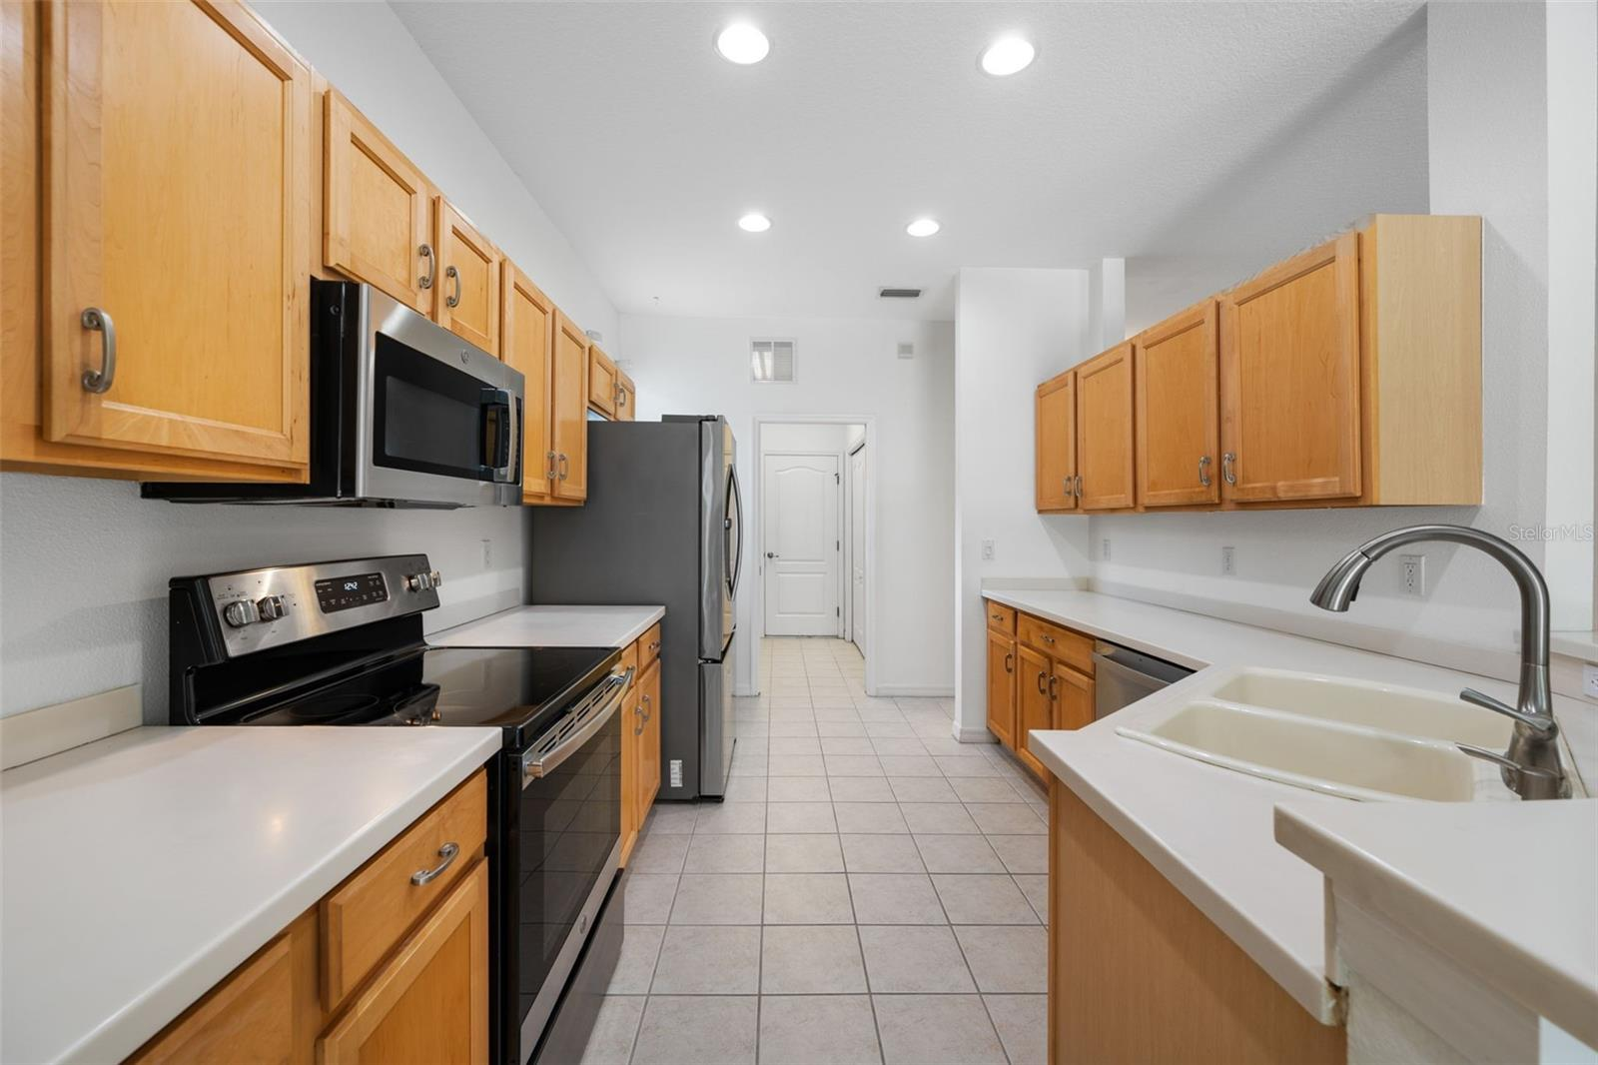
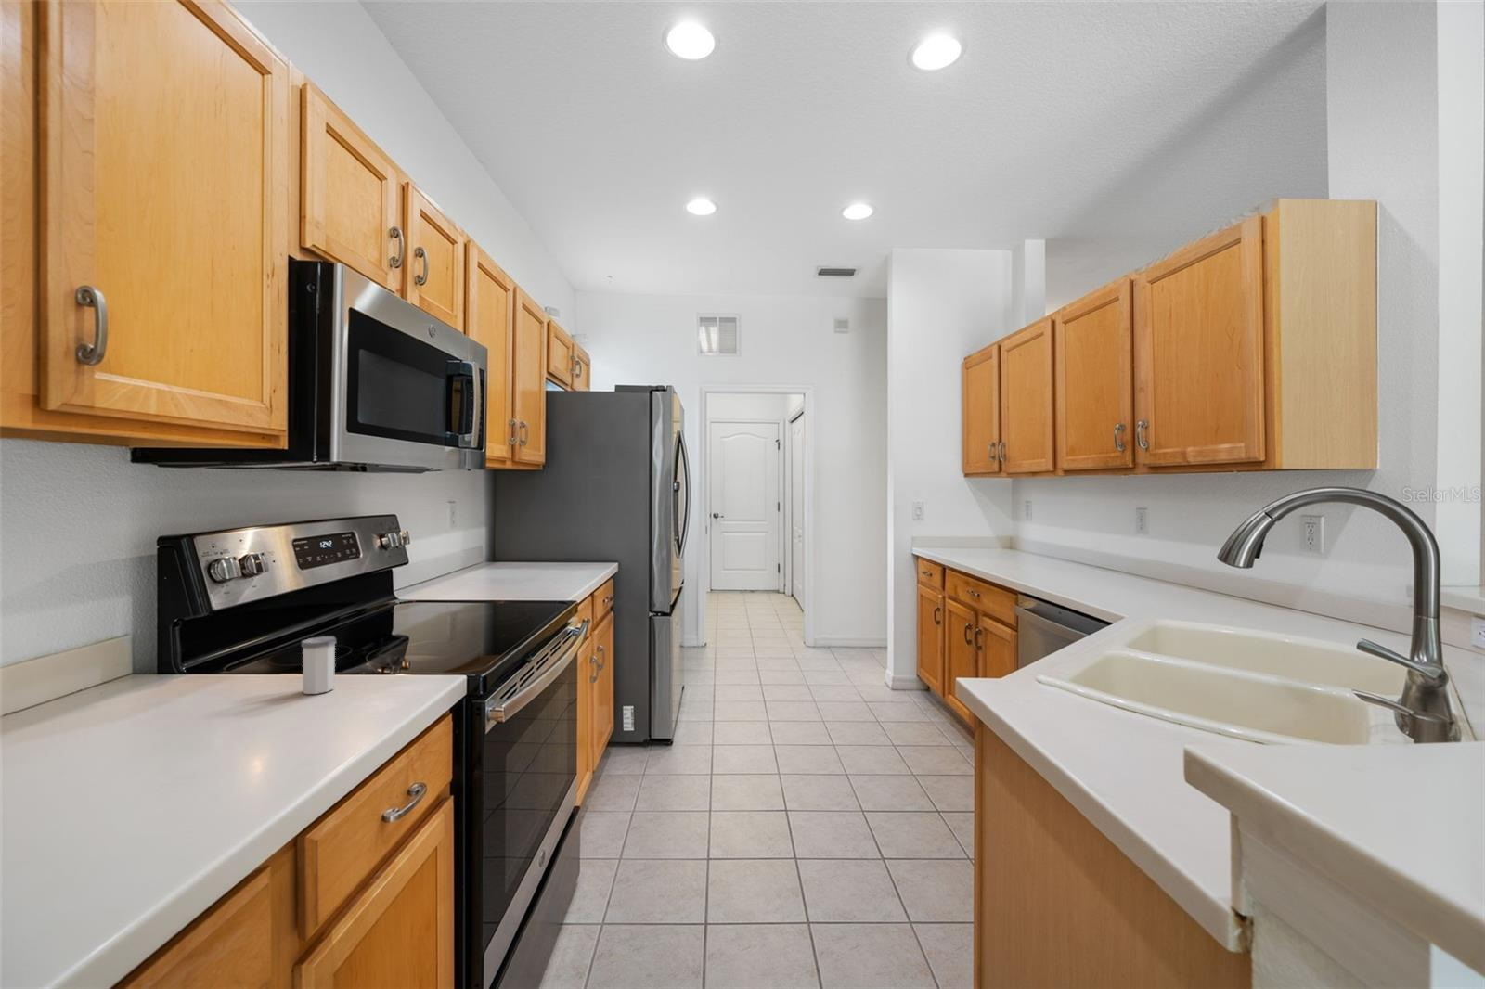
+ salt shaker (318, 664)
